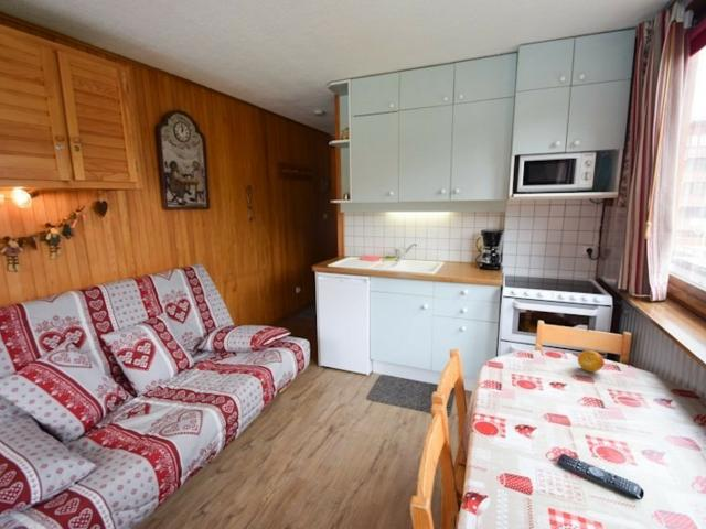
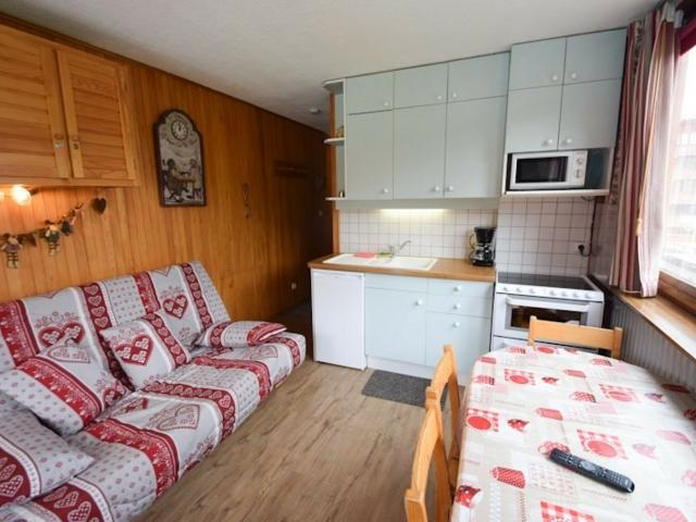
- fruit (590, 360)
